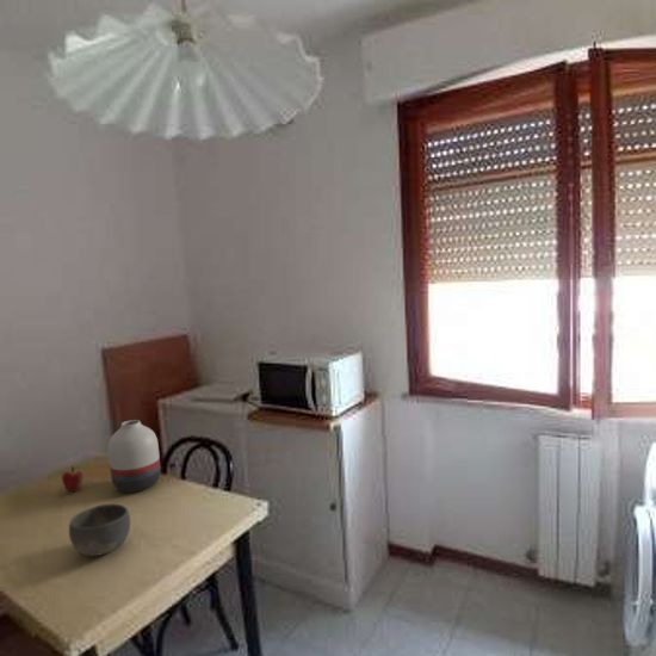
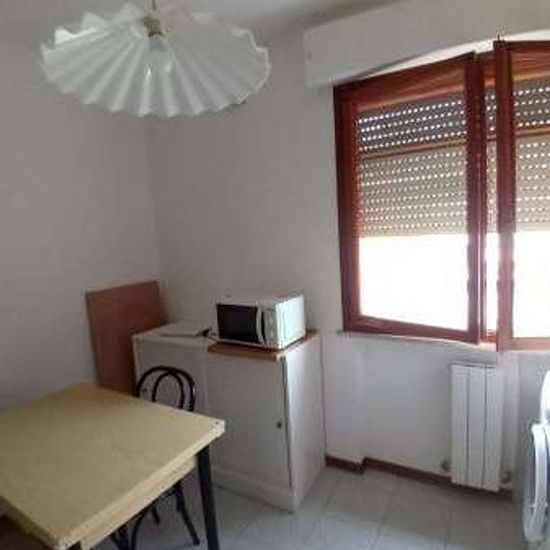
- bowl (100, 531)
- vase (134, 453)
- fruit (72, 476)
